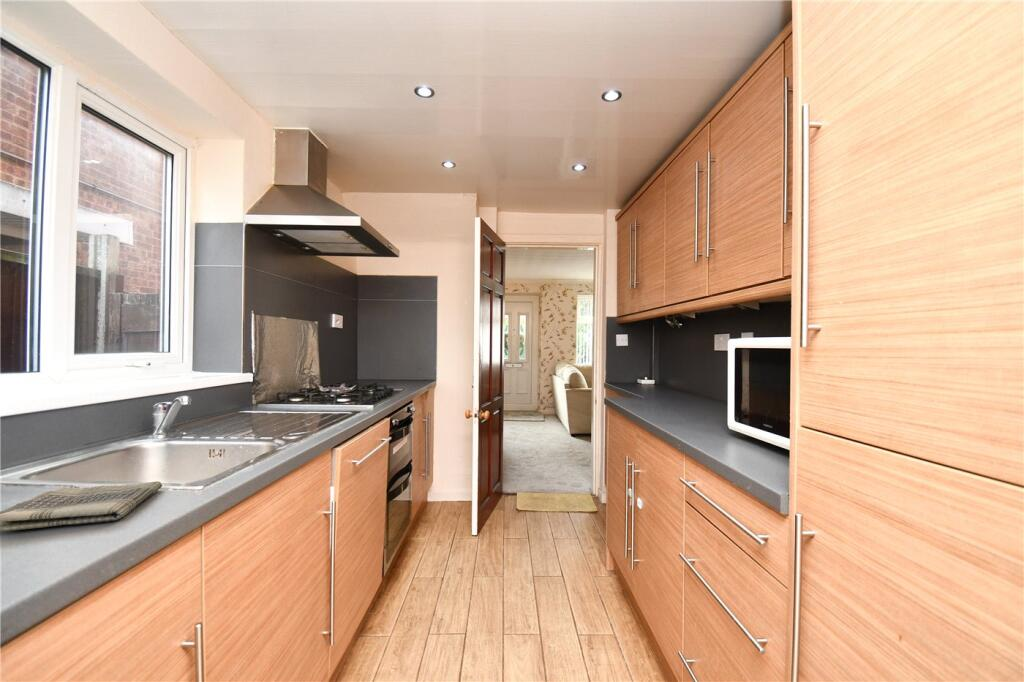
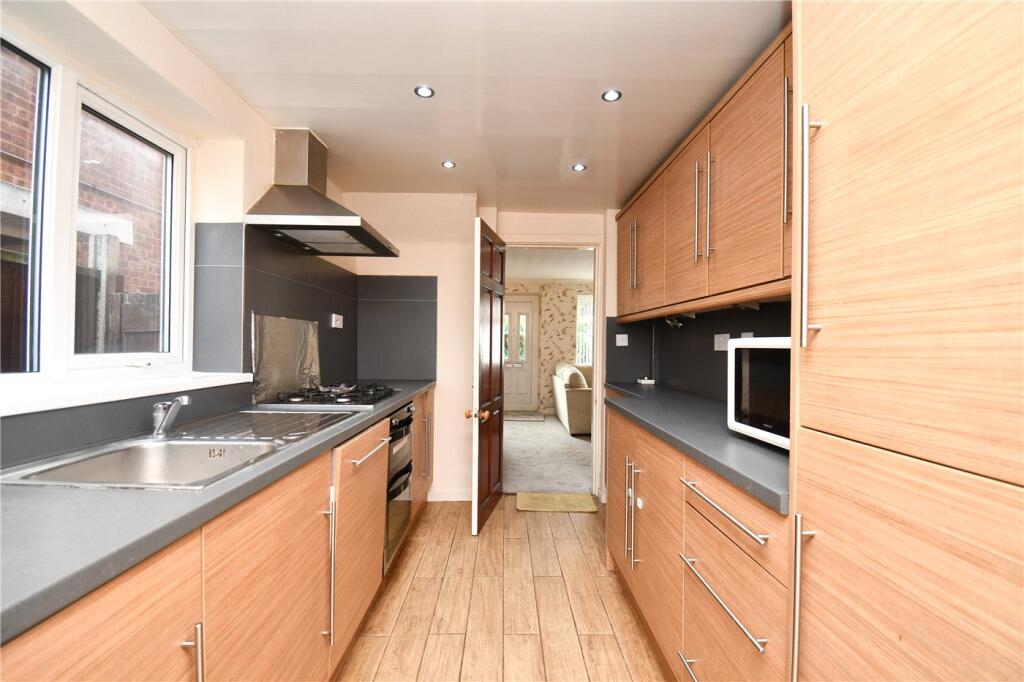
- dish towel (81, 501)
